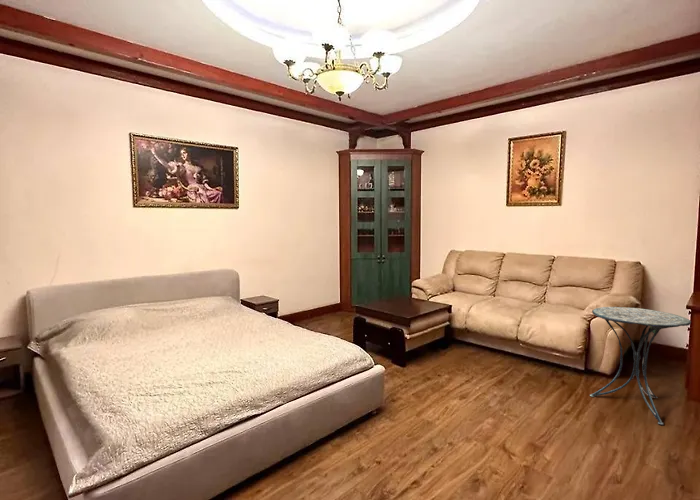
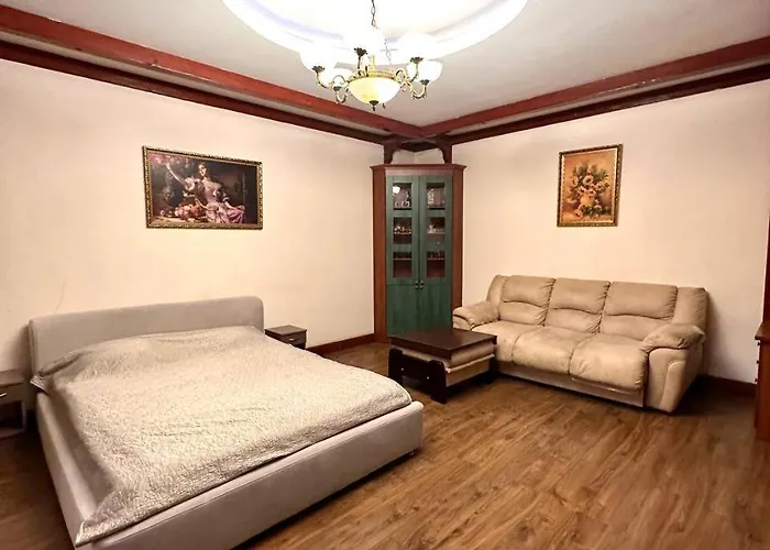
- side table (636, 359)
